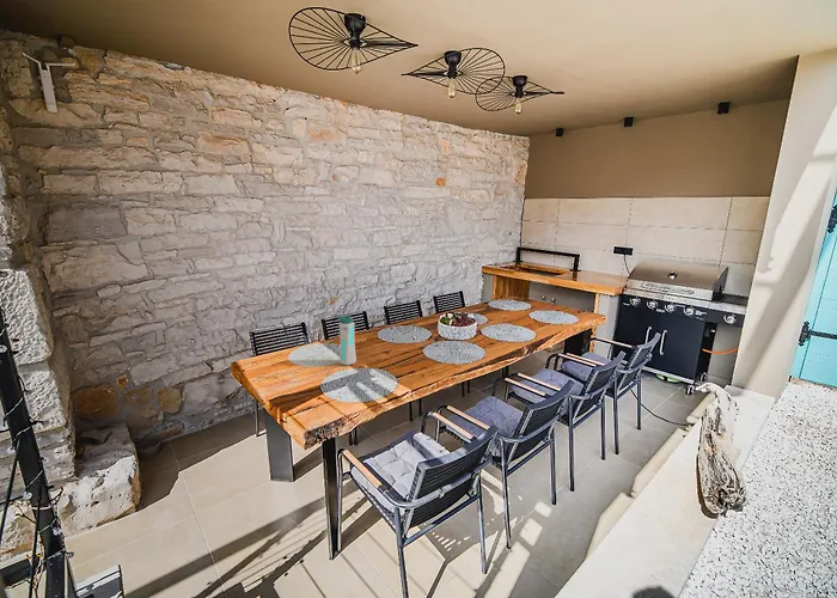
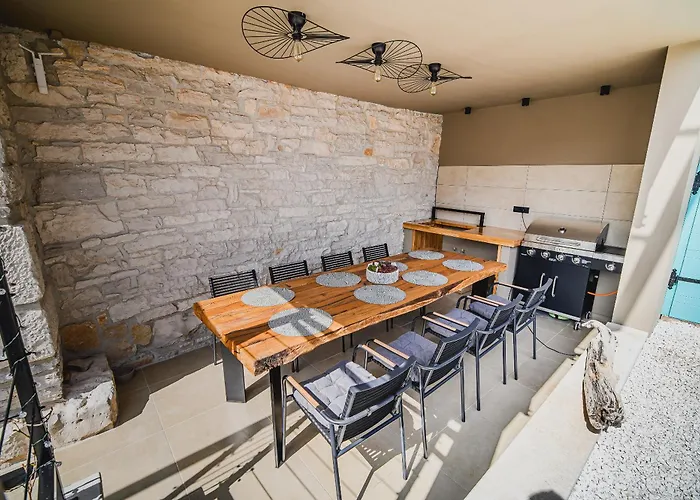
- water bottle (346, 338)
